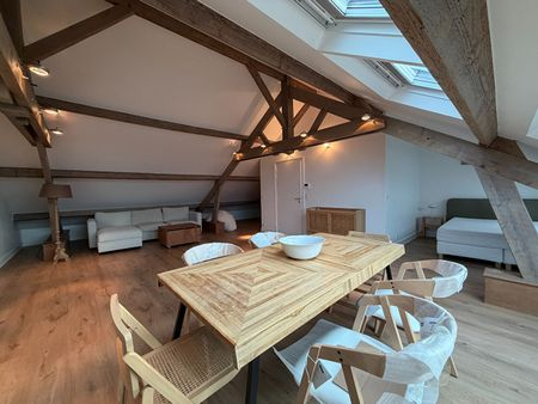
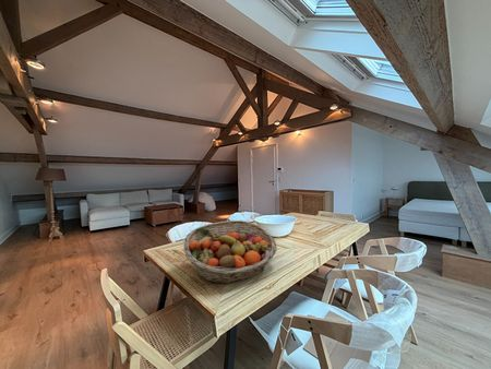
+ fruit basket (231, 248)
